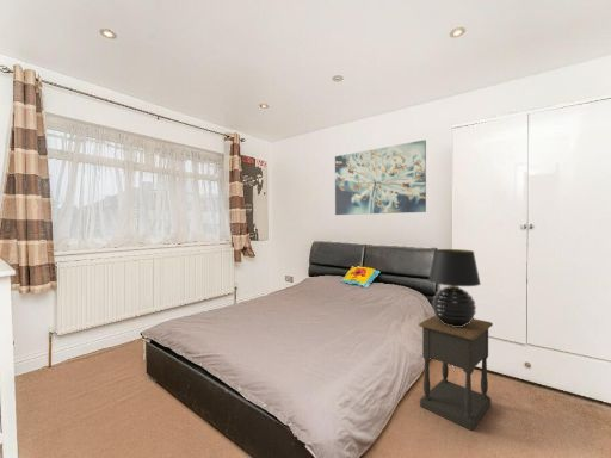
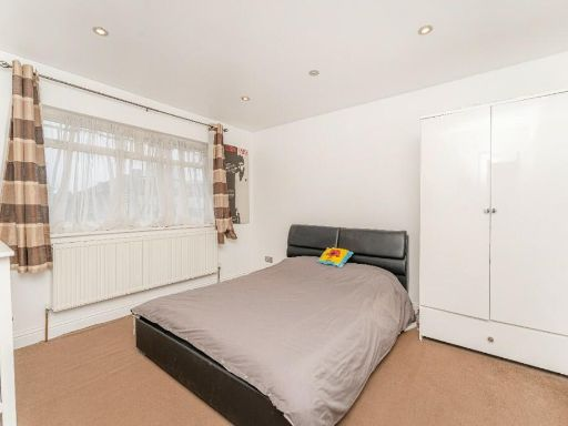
- wall art (376, 181)
- nightstand (455, 364)
- table lamp (453, 286)
